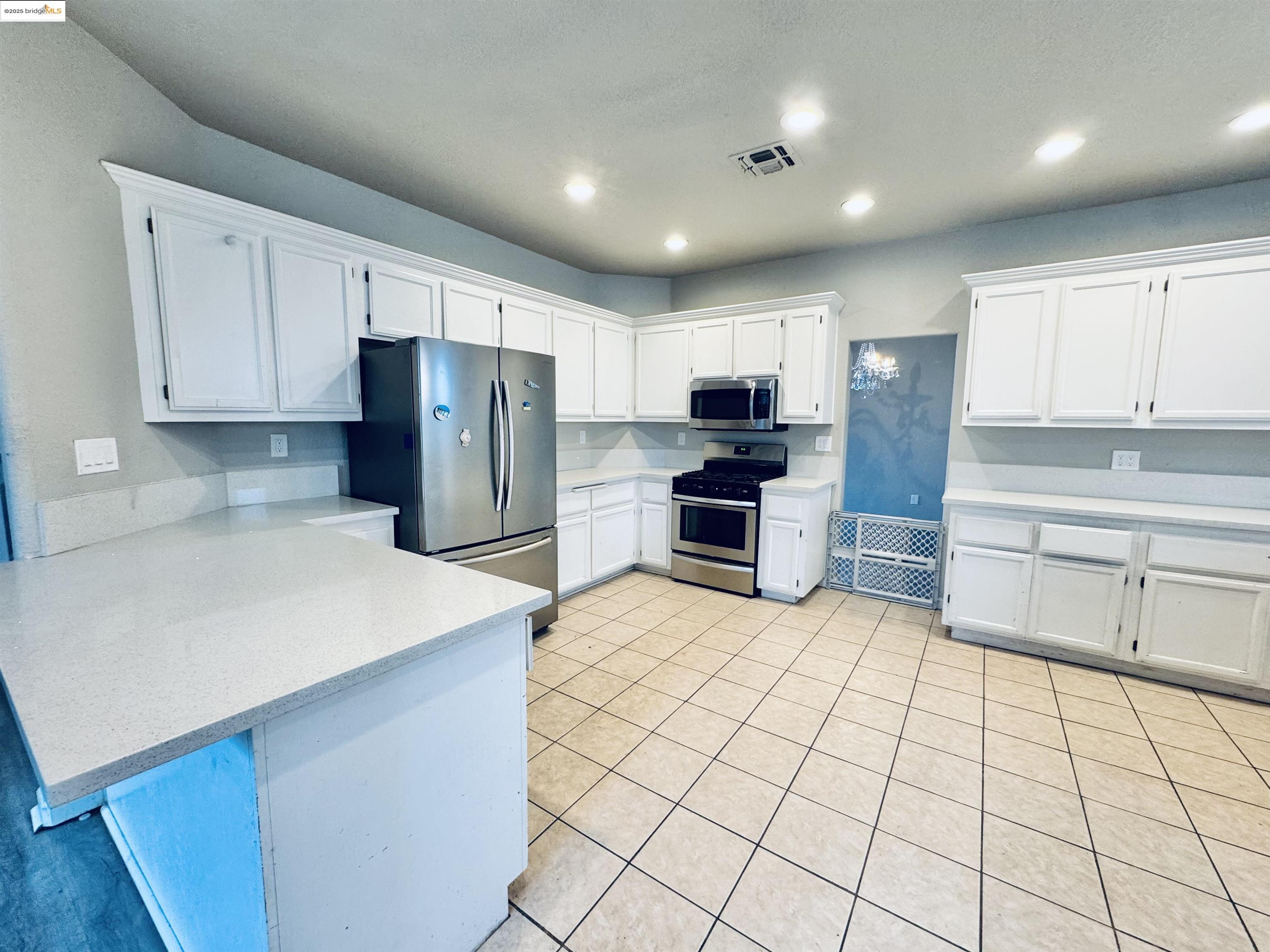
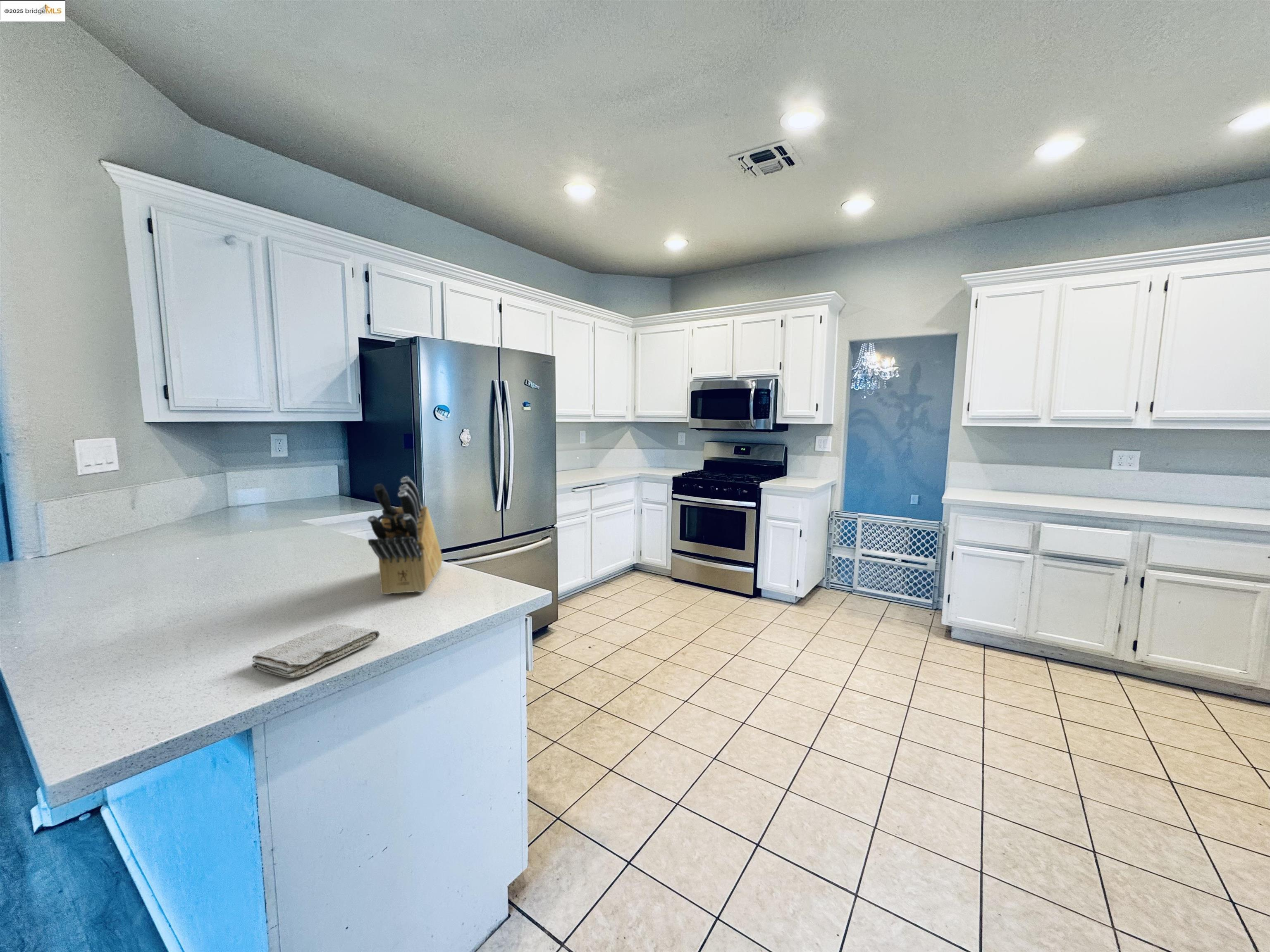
+ washcloth (318, 647)
+ knife block (408, 529)
